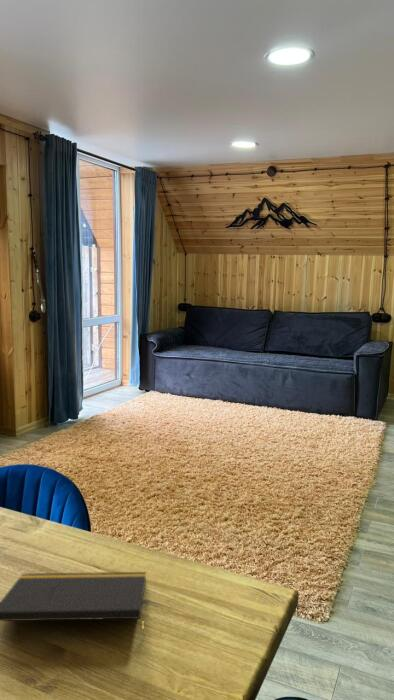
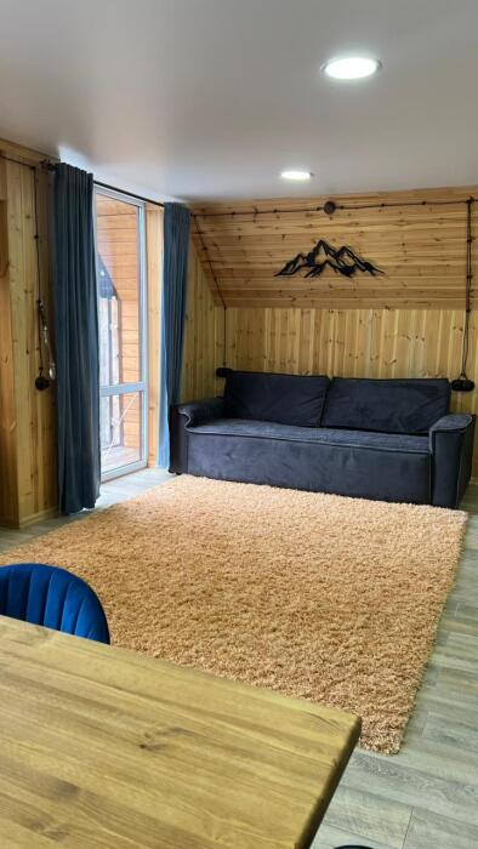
- notepad (76, 594)
